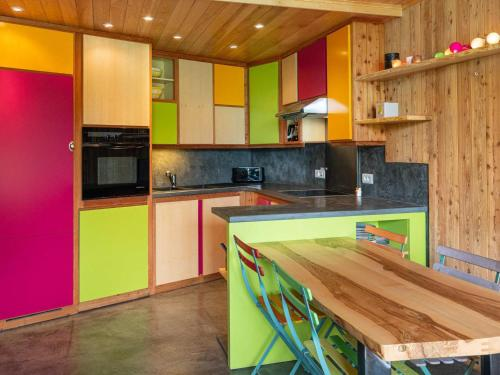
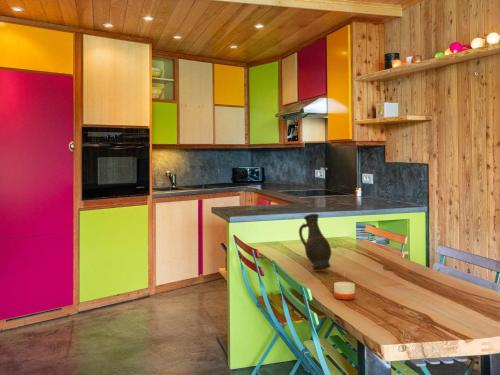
+ candle (344, 283)
+ jug (316, 241)
